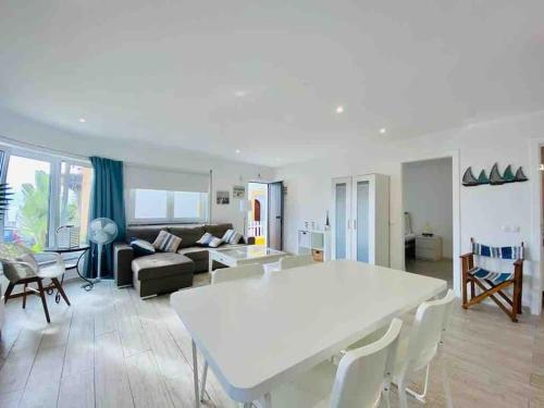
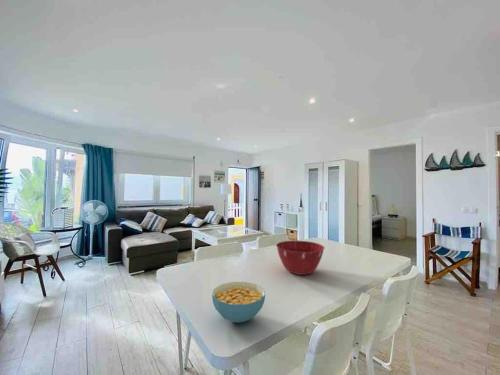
+ mixing bowl (299, 258)
+ cereal bowl (238, 305)
